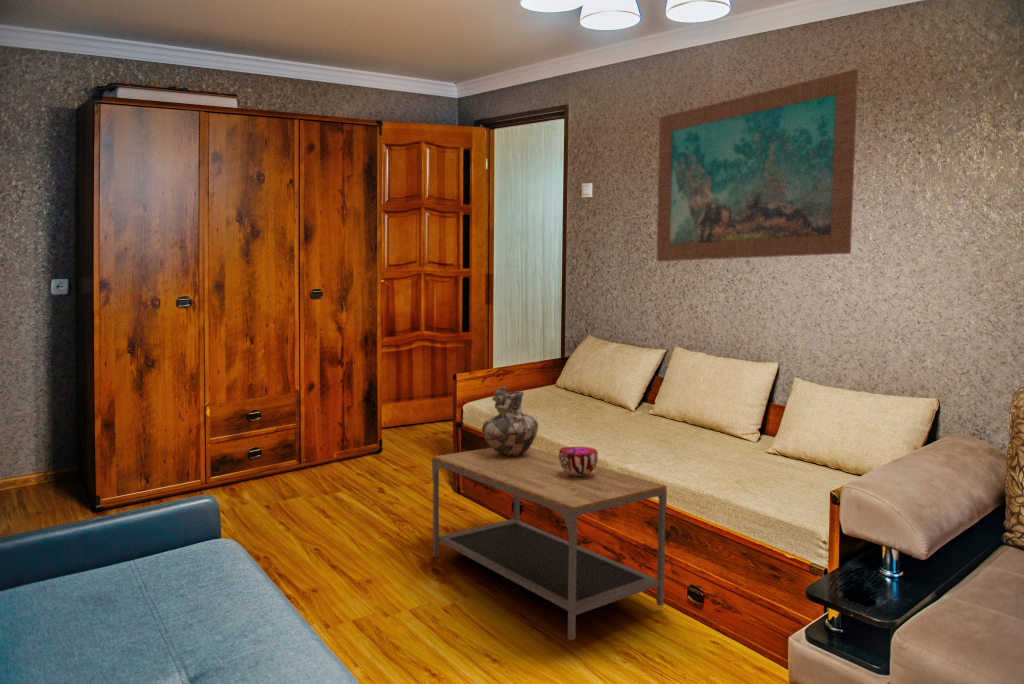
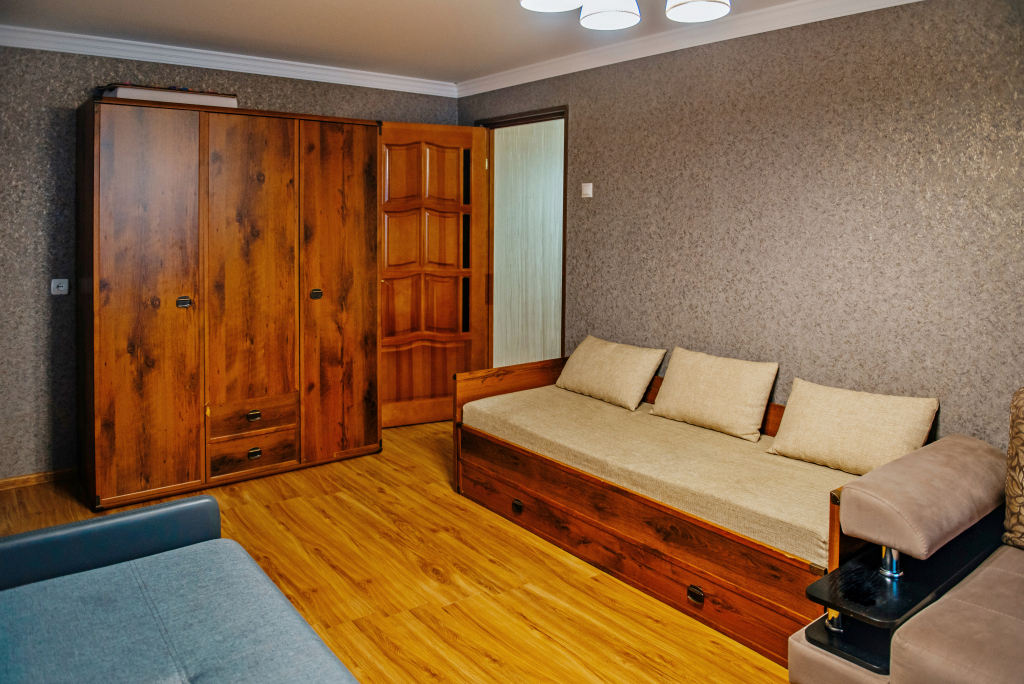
- coffee table (538, 529)
- vase (510, 419)
- wall art (744, 177)
- decorative bowl (578, 462)
